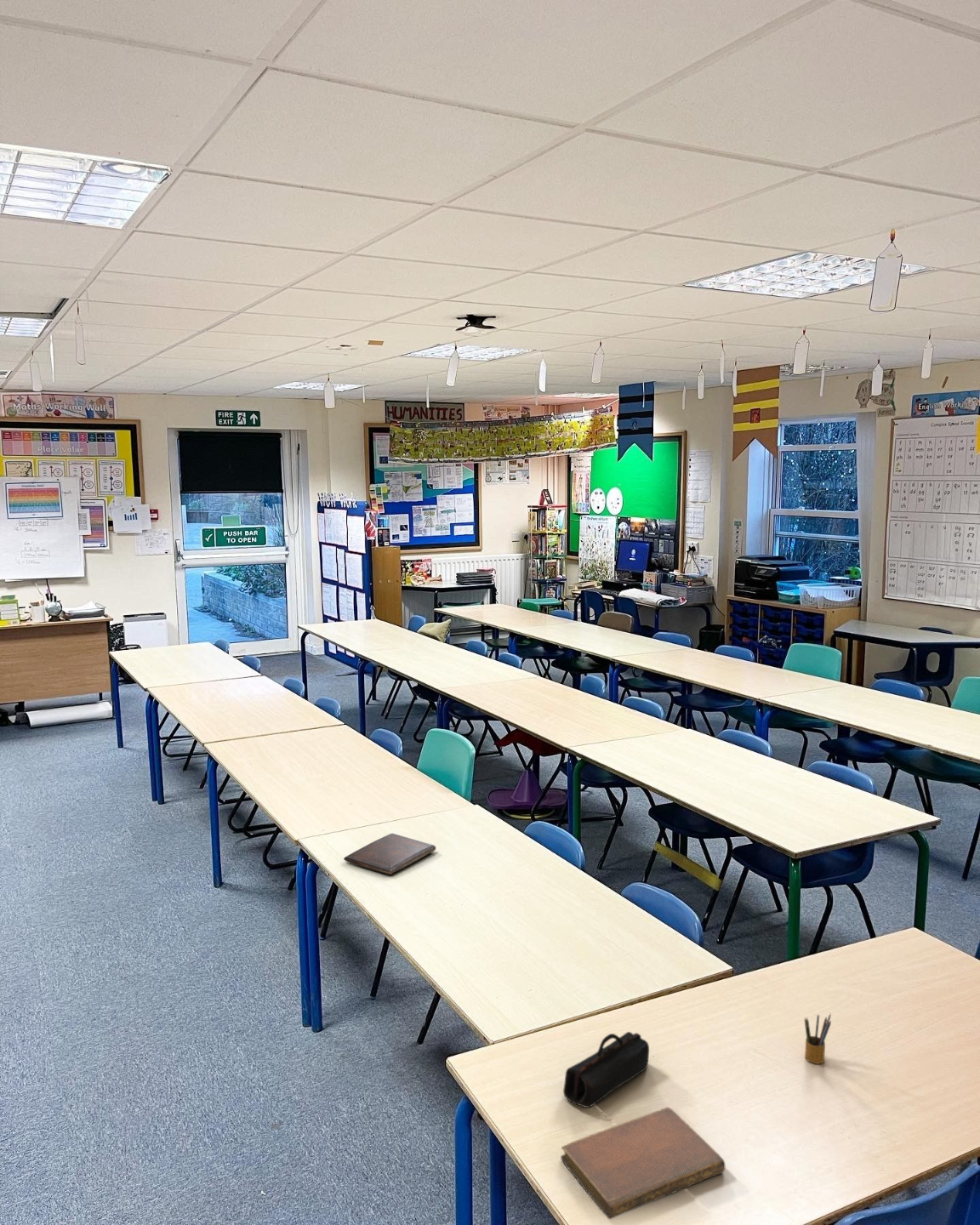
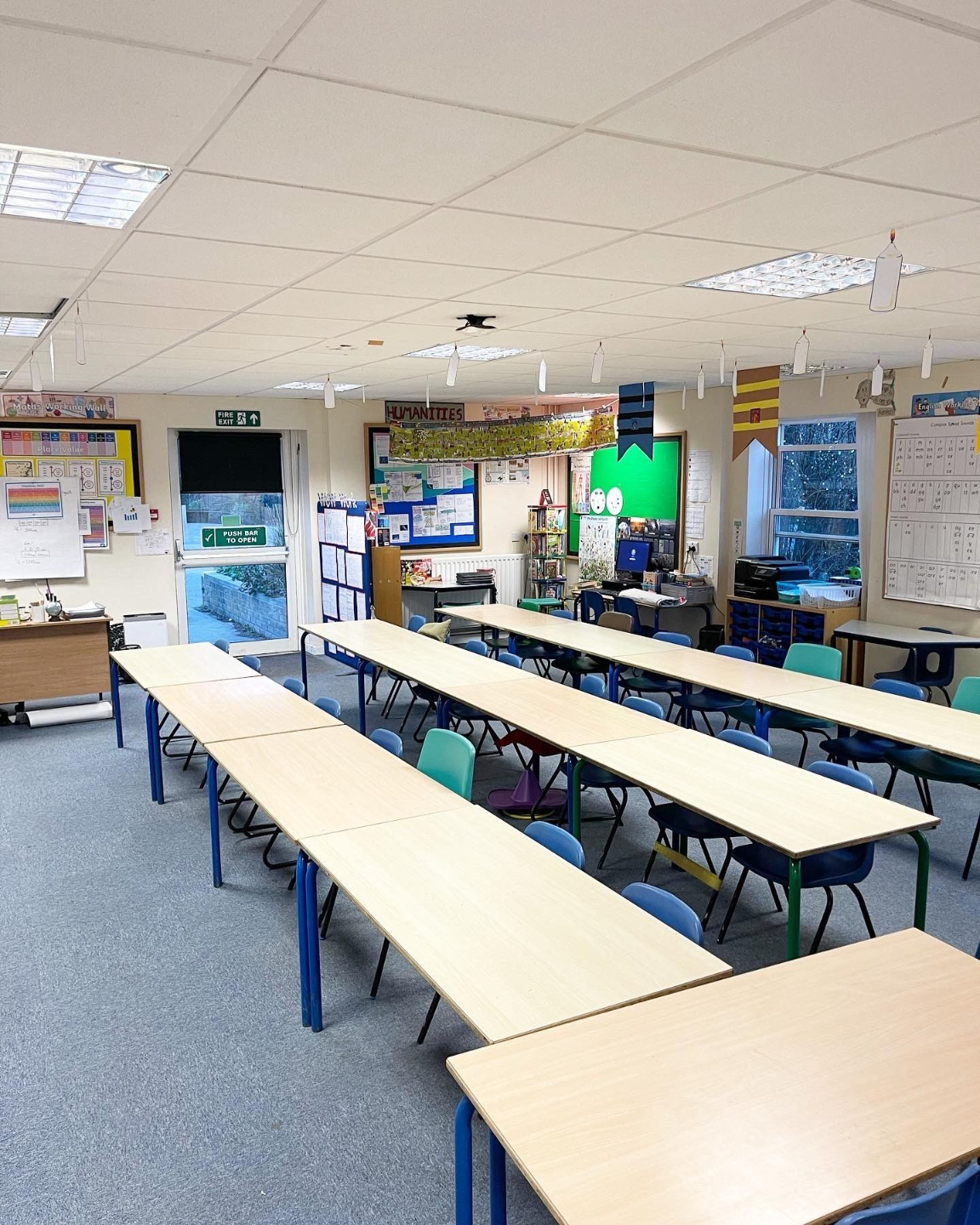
- book (390, 852)
- notebook (641, 1159)
- pencil box (815, 1037)
- pencil case (607, 1059)
